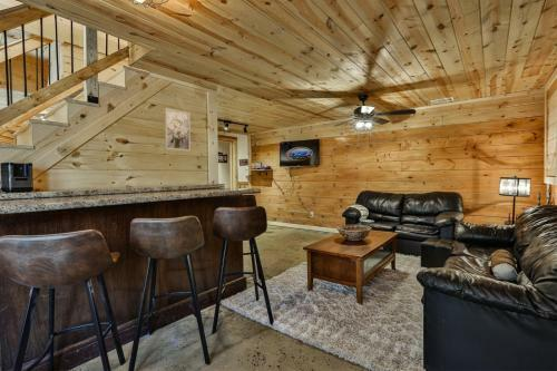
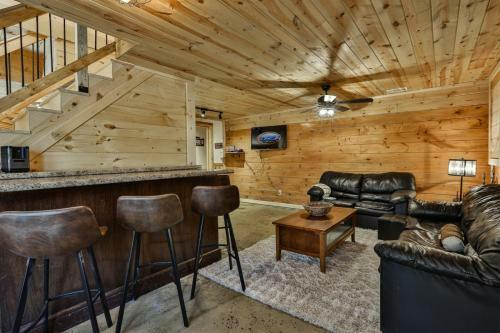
- wall art (177, 130)
